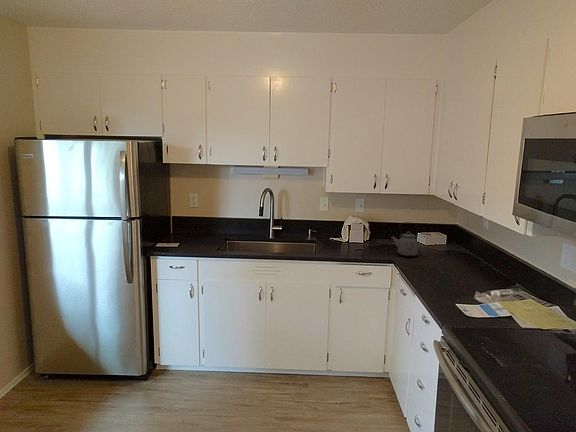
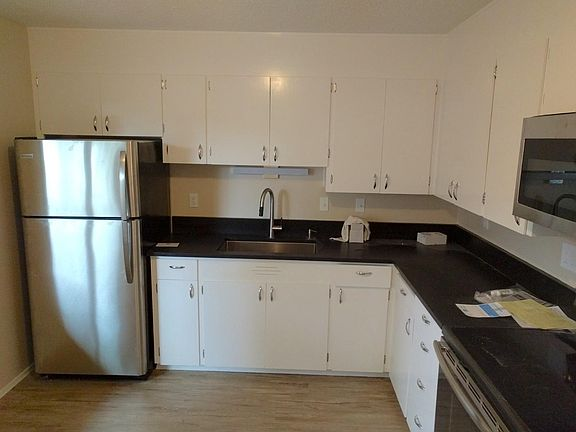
- kettle (404, 239)
